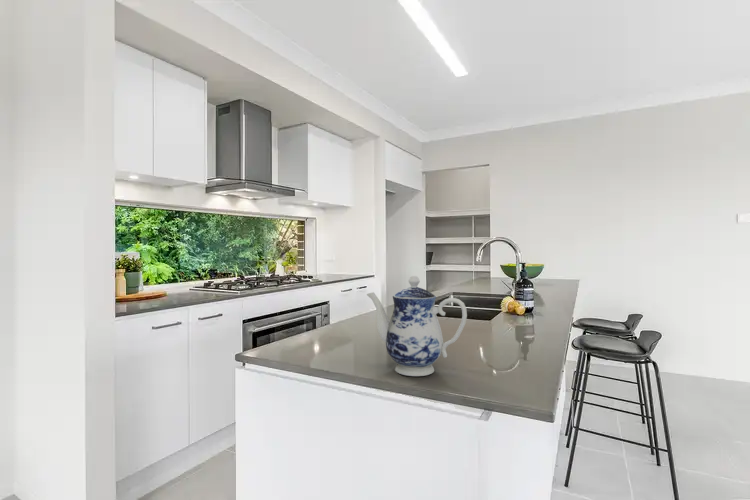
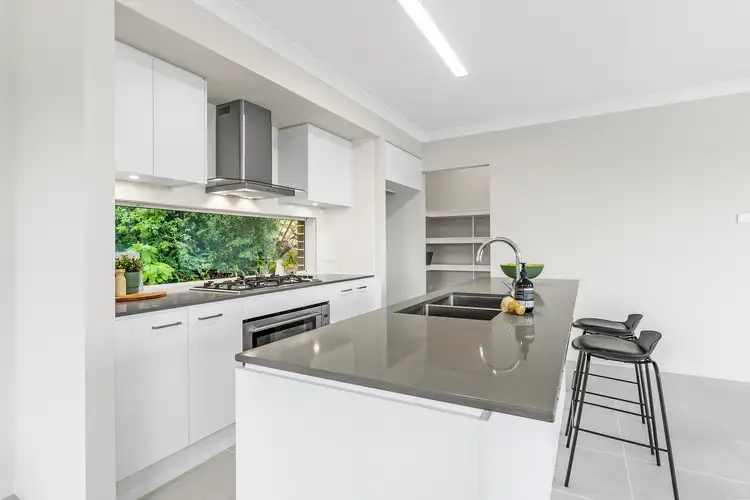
- teapot (414, 322)
